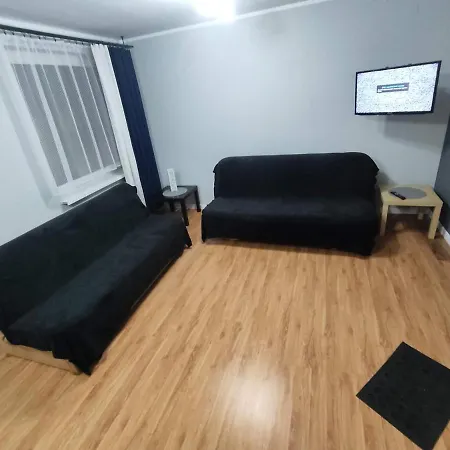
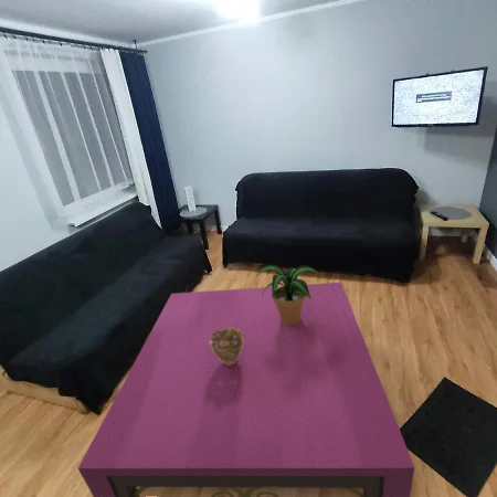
+ coffee table (253, 382)
+ potted plant (287, 294)
+ decorative bowl (228, 348)
